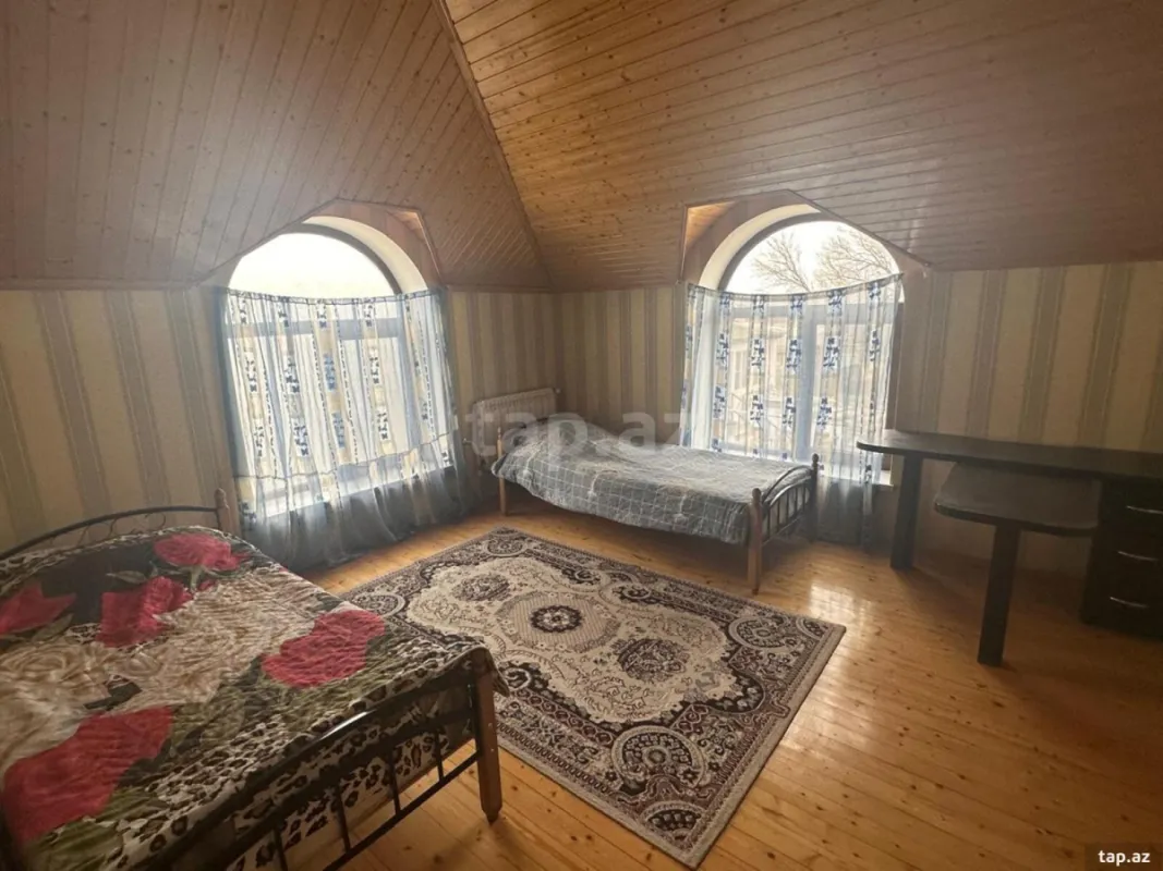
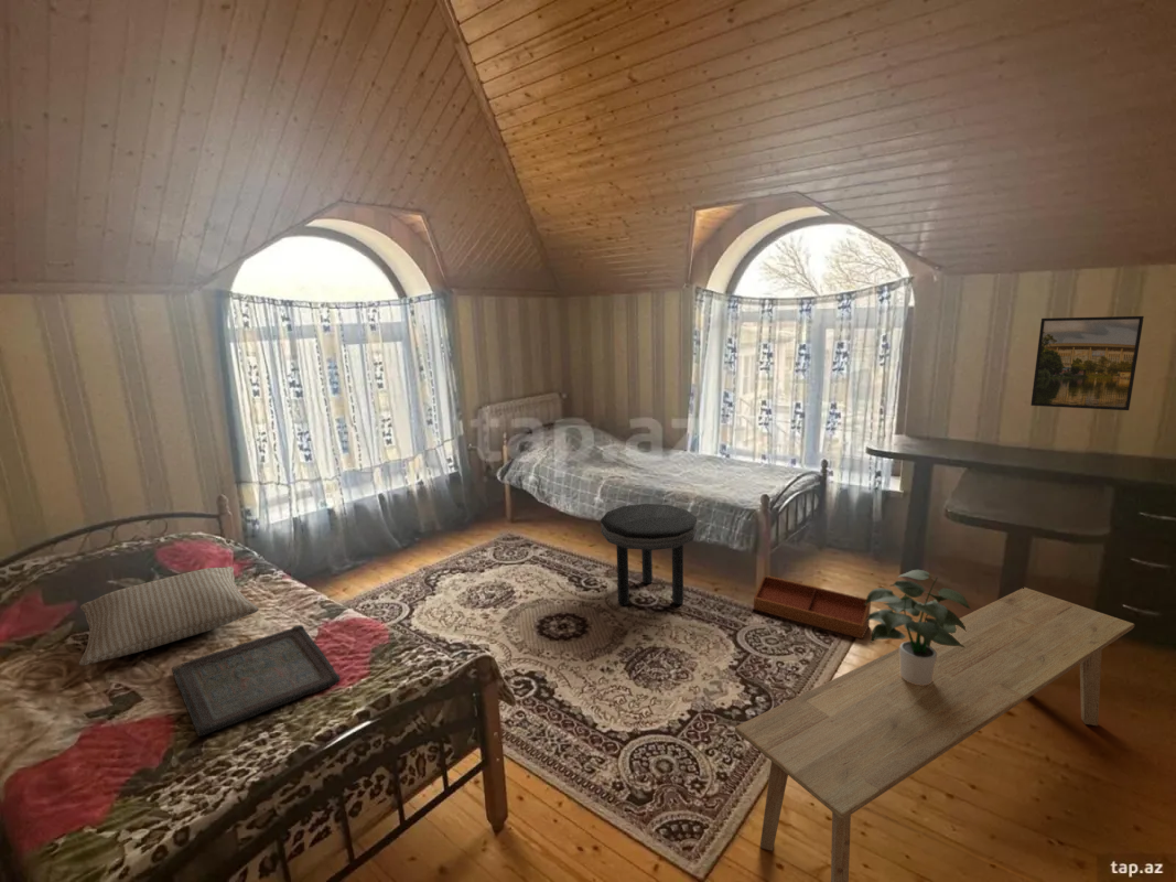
+ bench (952, 723)
+ side table (648, 557)
+ serving tray (255, 674)
+ potted plant (918, 628)
+ pillow (169, 607)
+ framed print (1083, 363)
+ storage bin (810, 604)
